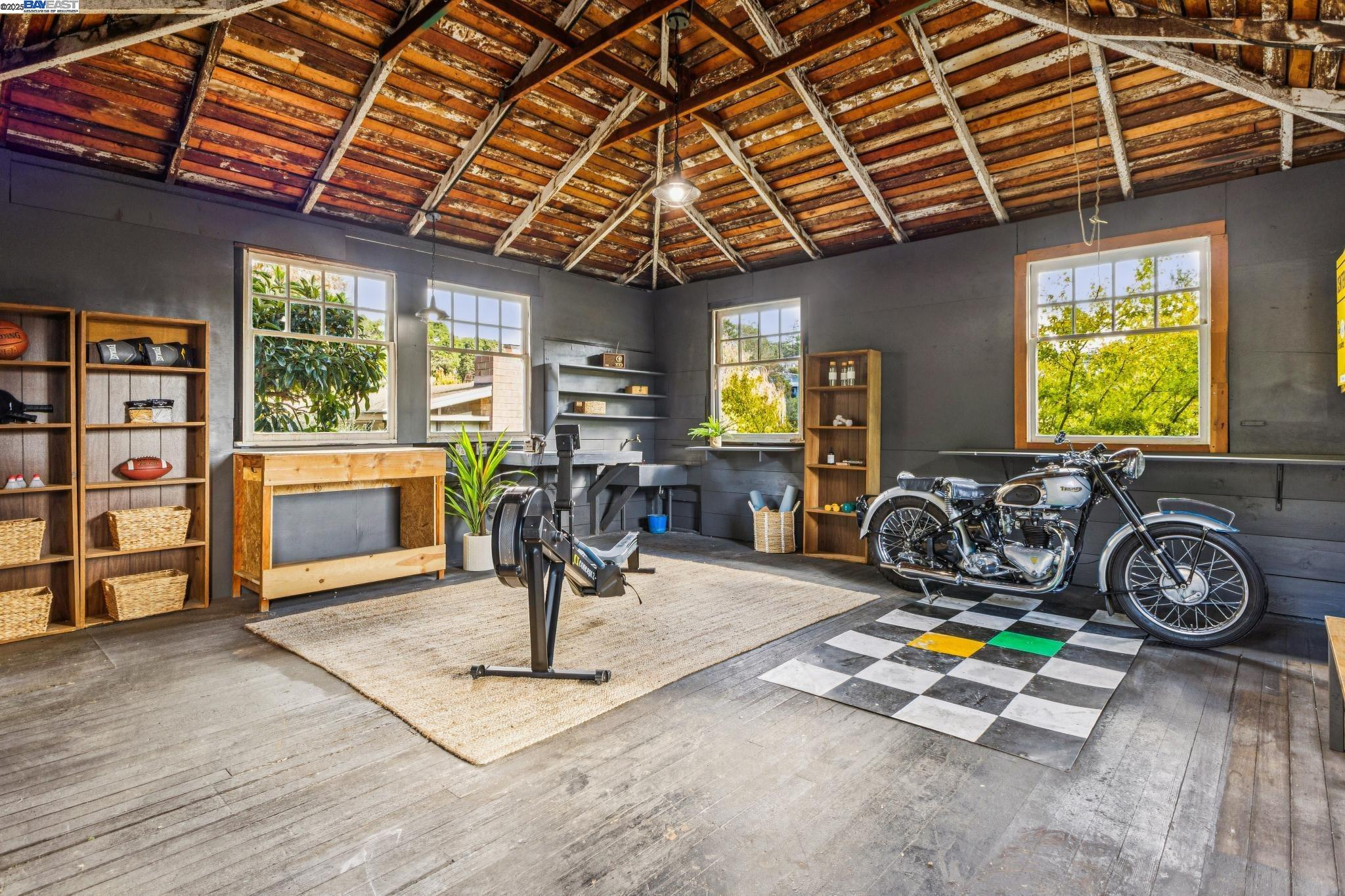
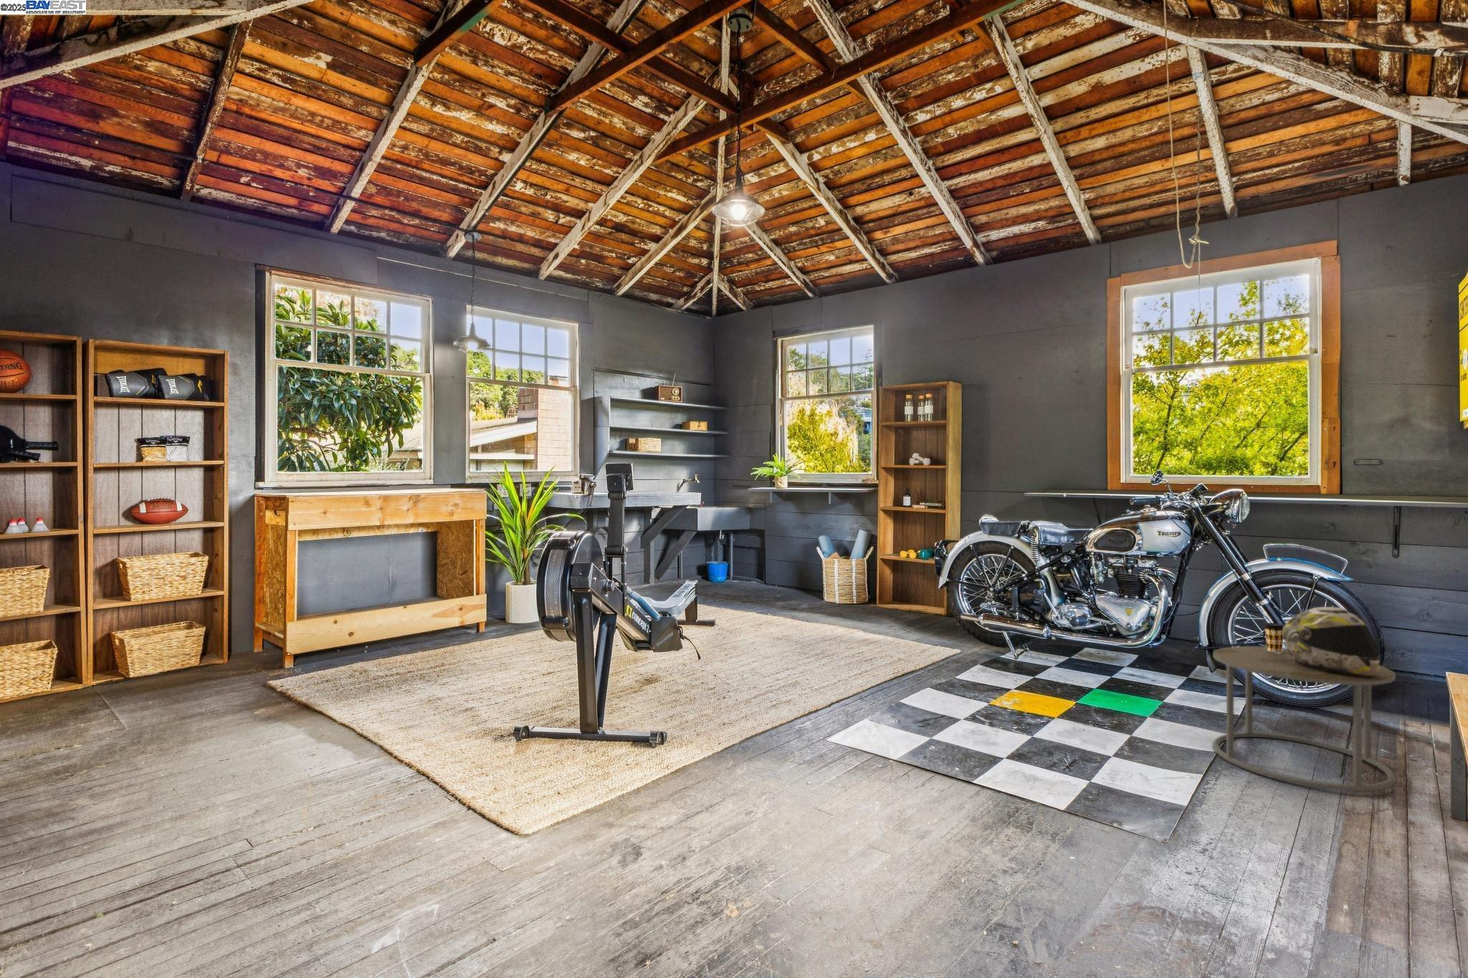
+ side table (1296, 737)
+ coffee cup (1275, 637)
+ motorcycle helmet (1330, 637)
